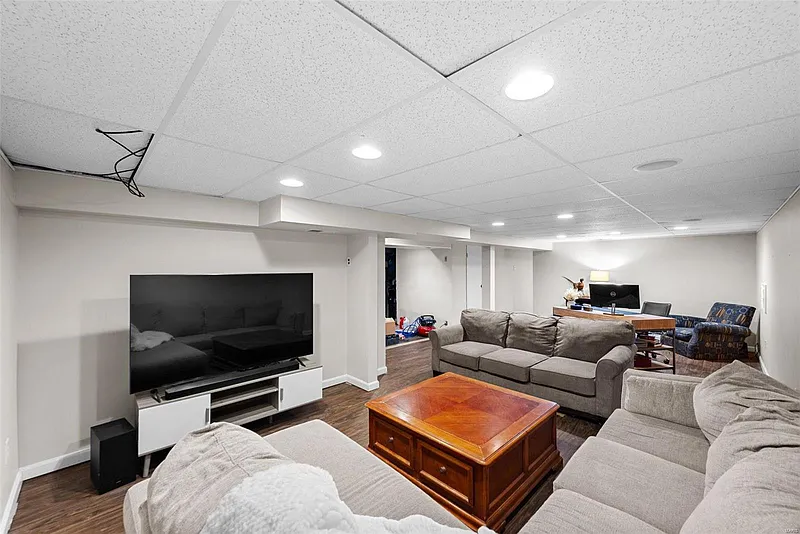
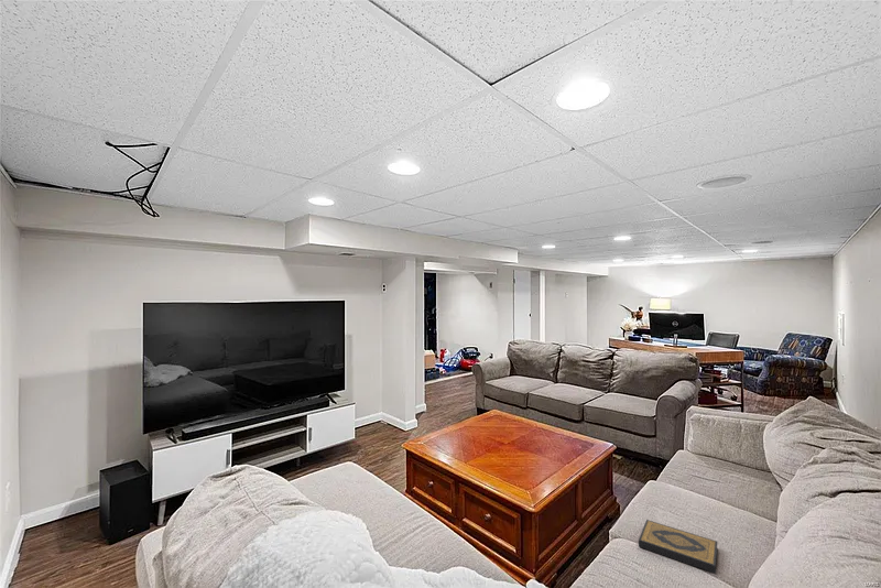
+ hardback book (677, 544)
